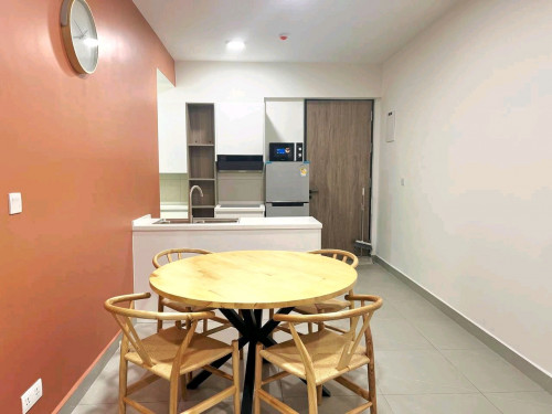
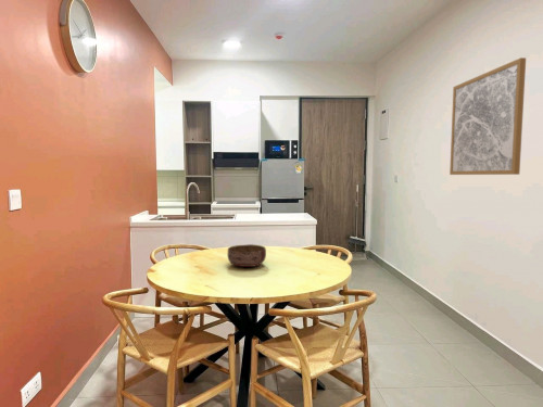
+ bowl (247, 256)
+ wall art (482, 125)
